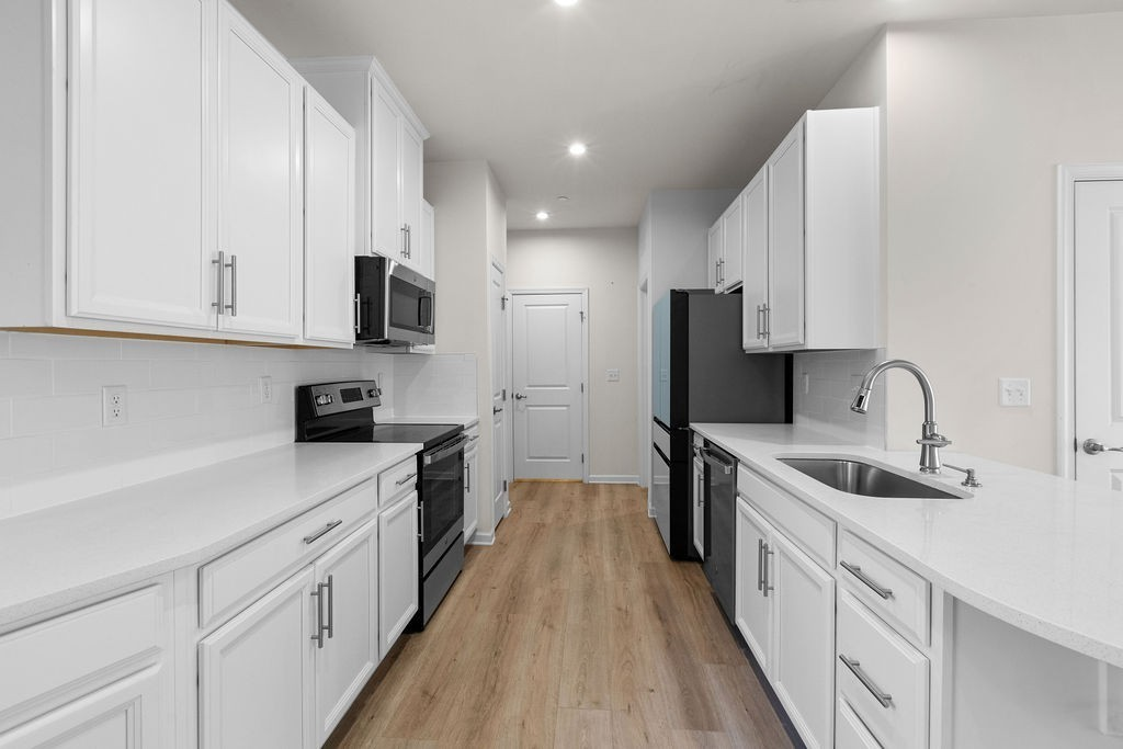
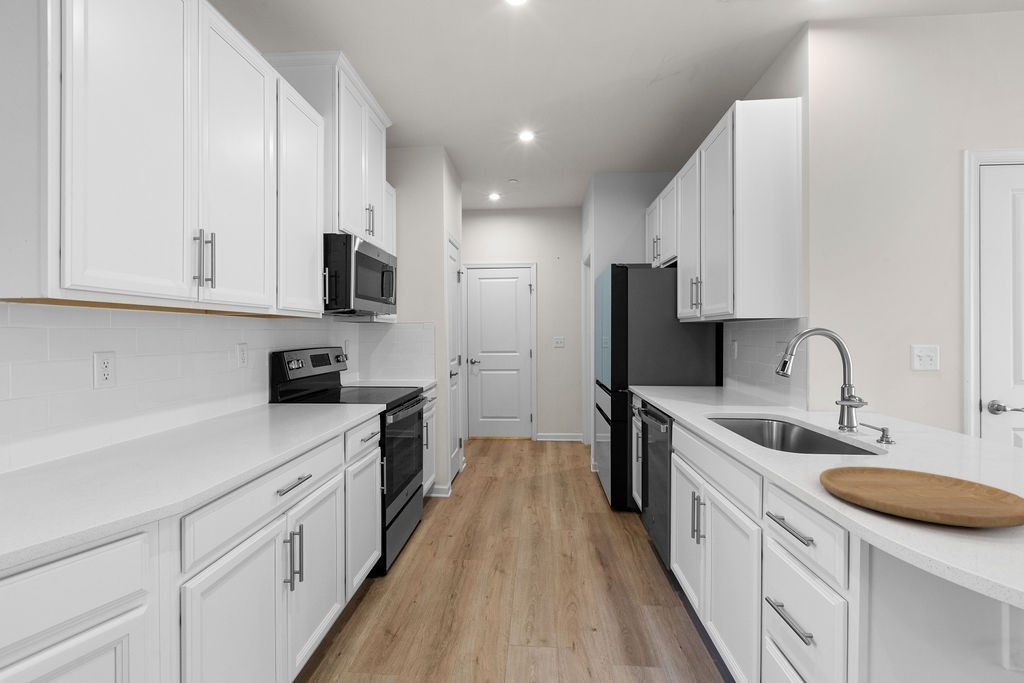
+ cutting board (916, 493)
